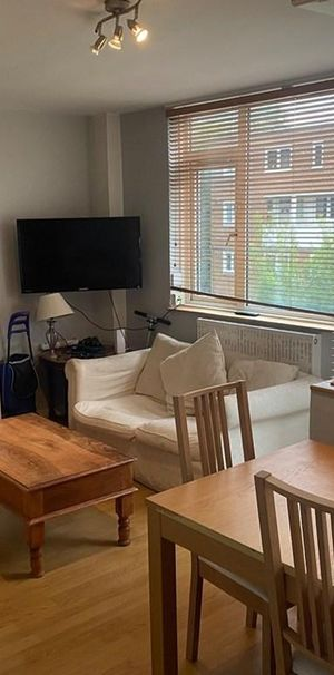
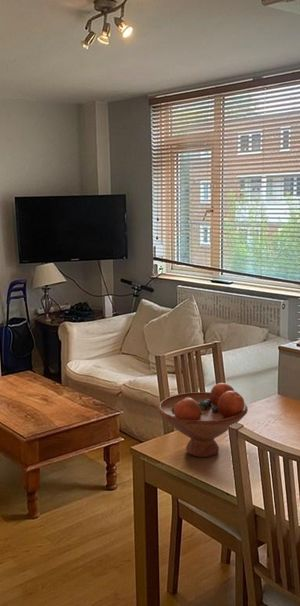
+ fruit bowl (202, 419)
